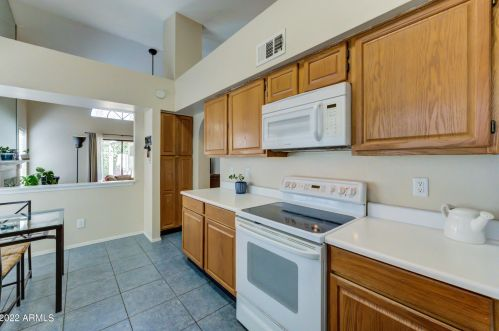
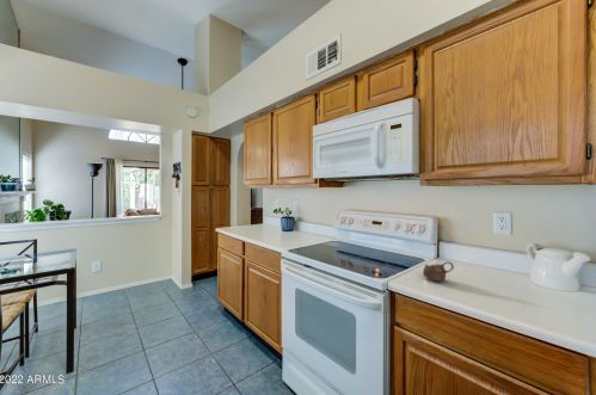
+ cup (436, 270)
